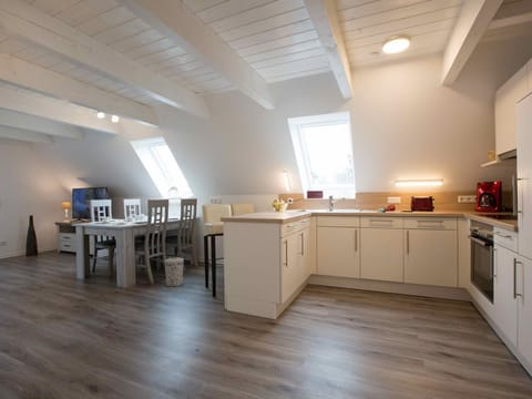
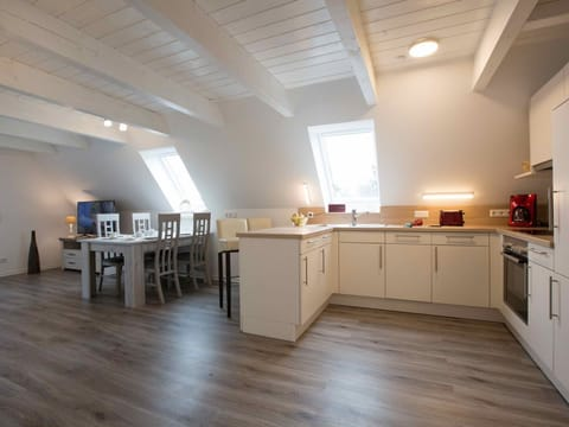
- trash can (174, 270)
